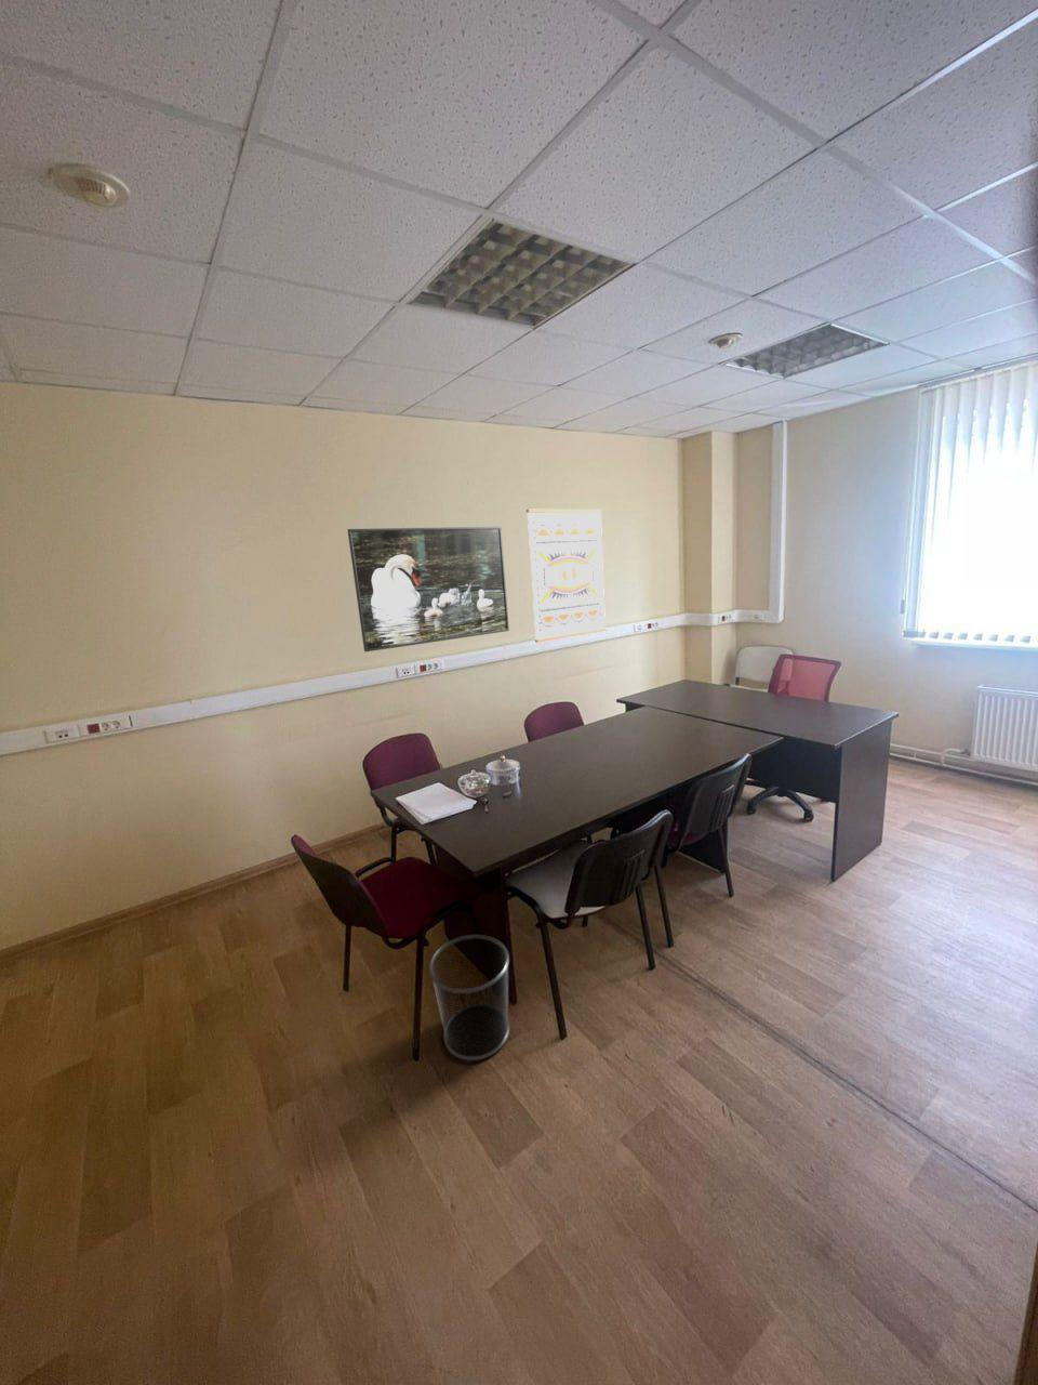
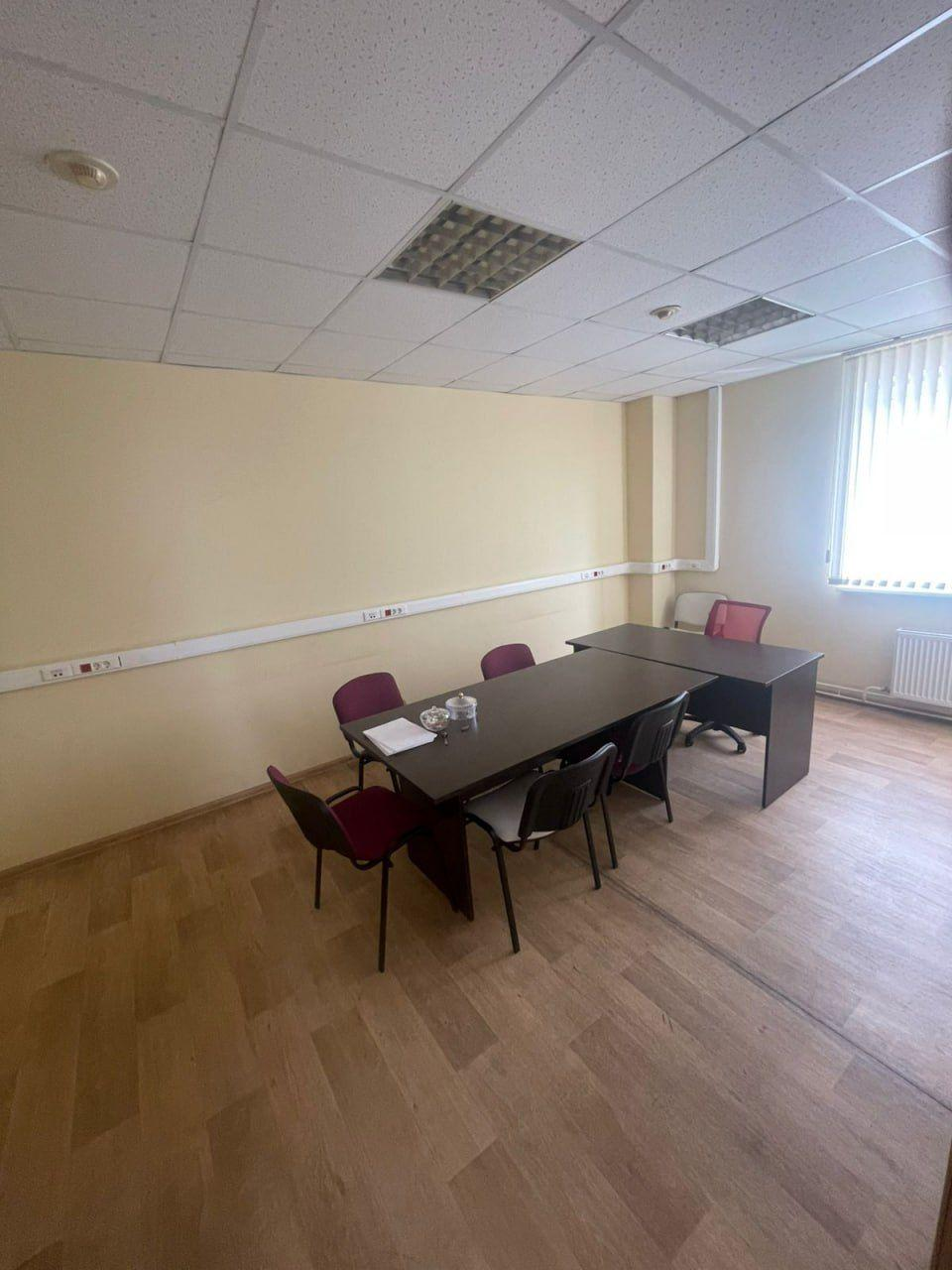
- waste bin (472, 997)
- wall art (569, 575)
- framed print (436, 586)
